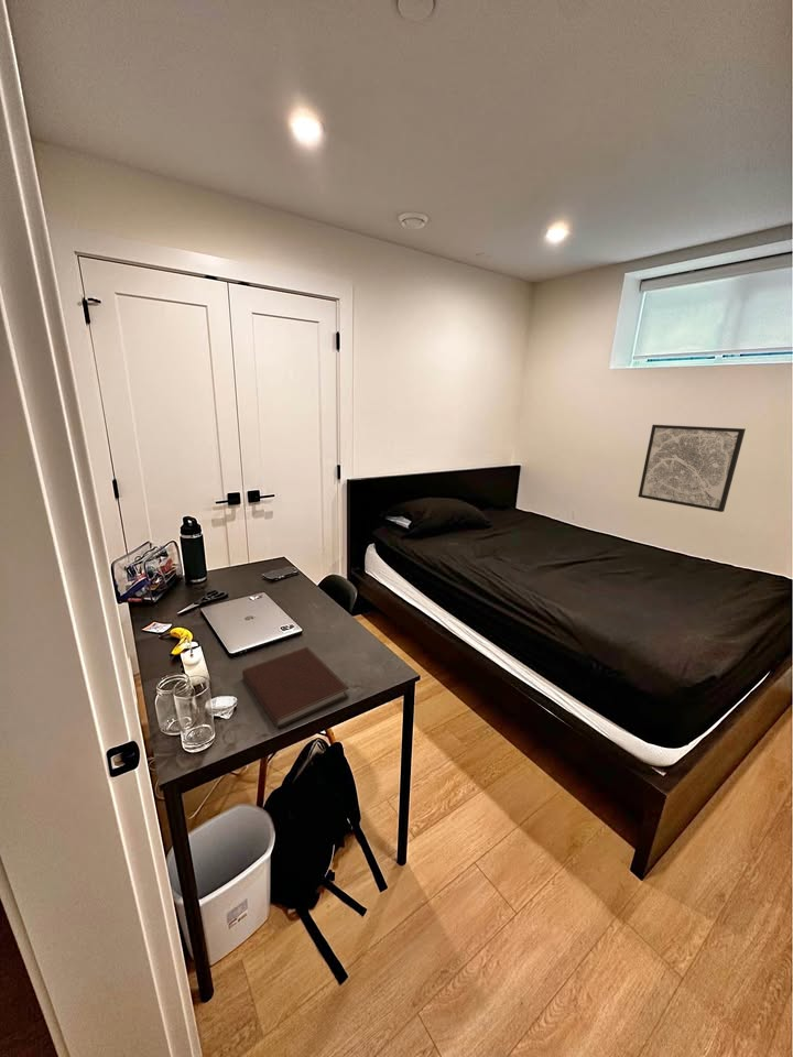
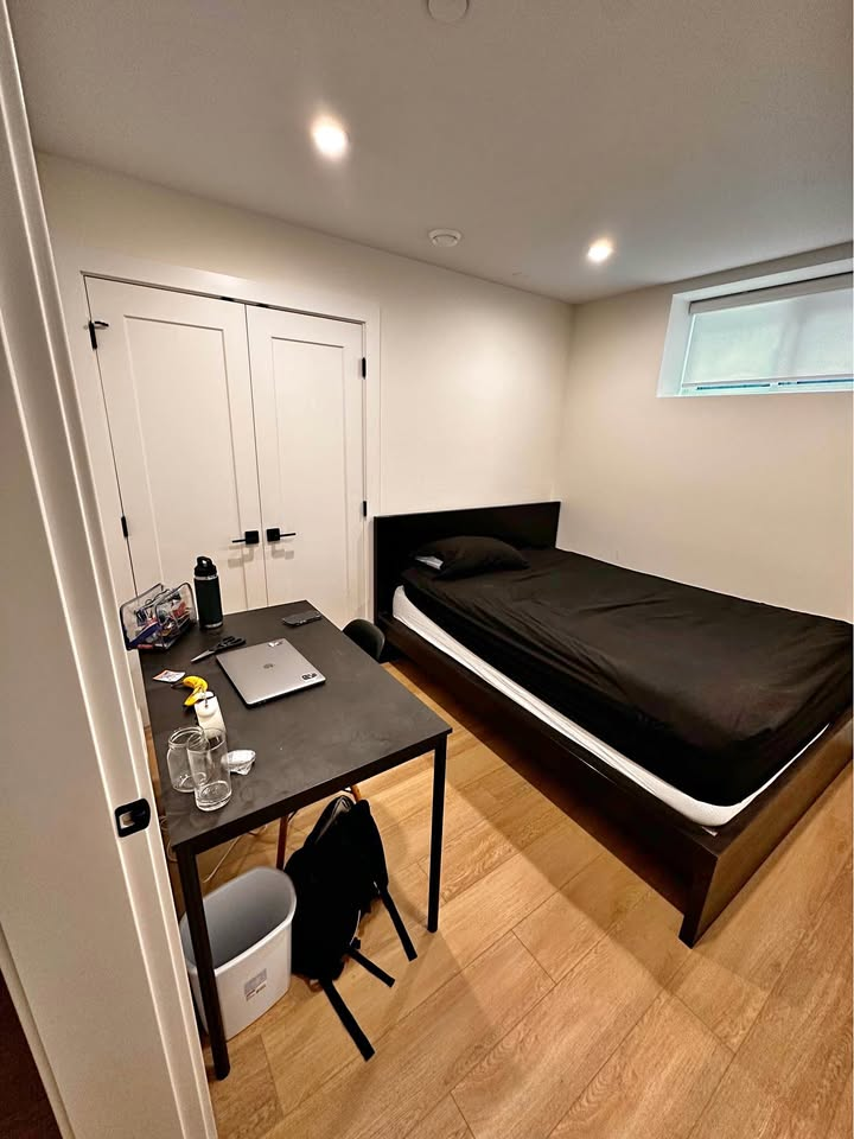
- notebook (294, 683)
- wall art (686, 466)
